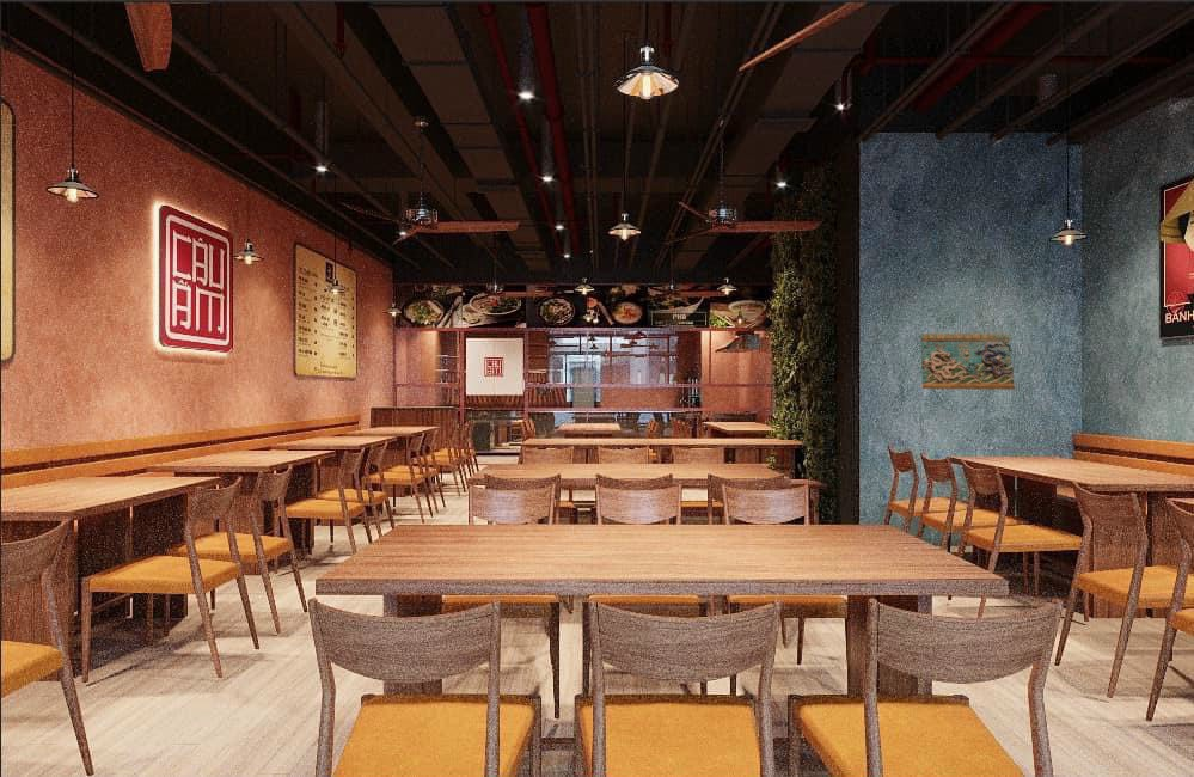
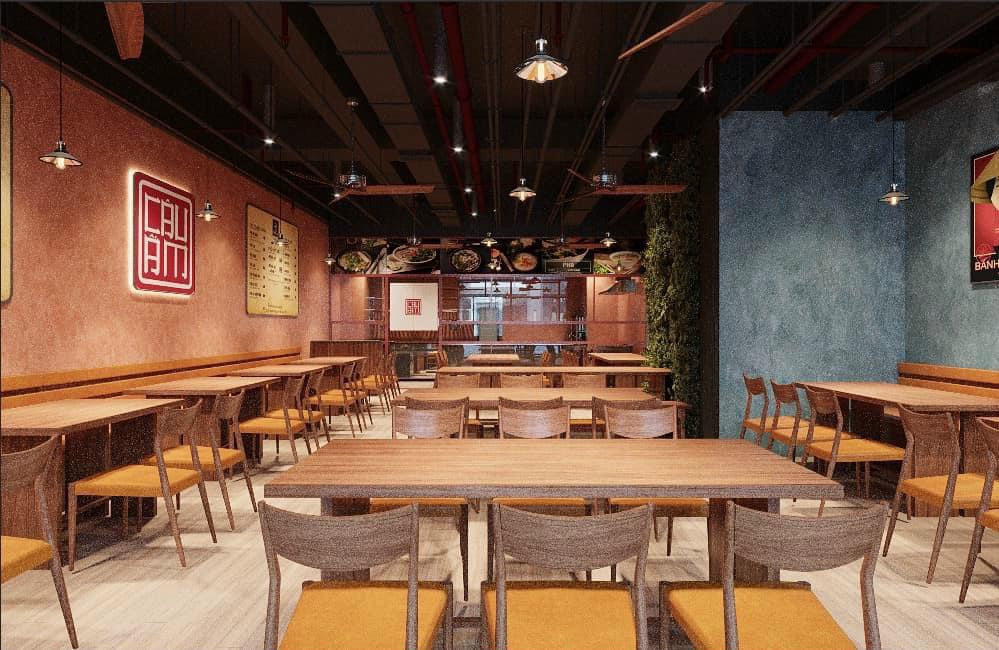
- decorative wall panel (967, 361)
